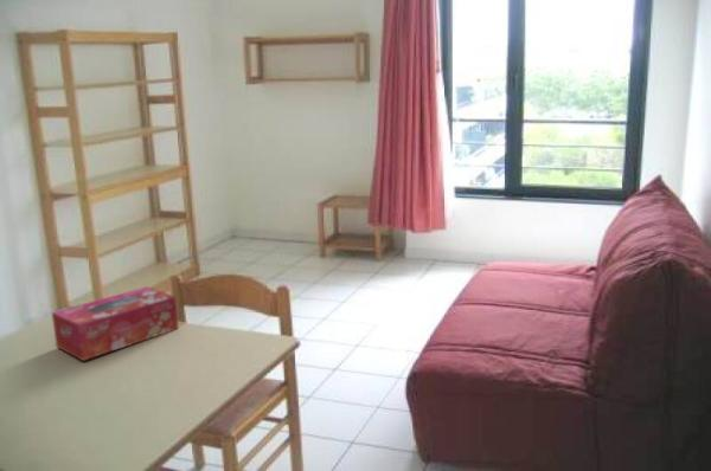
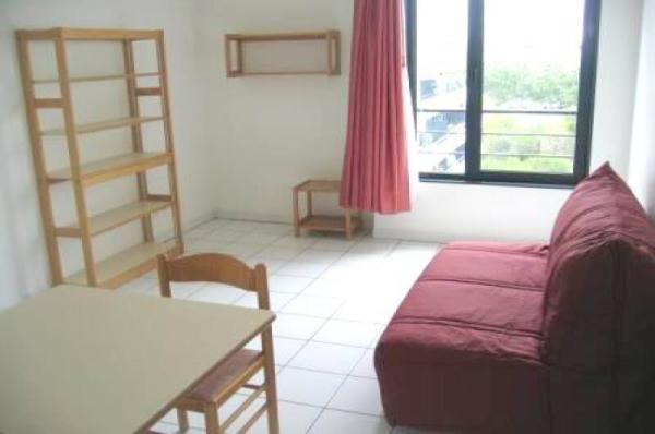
- tissue box (116, 321)
